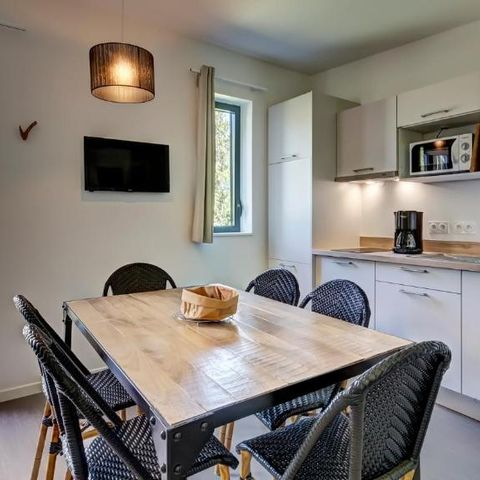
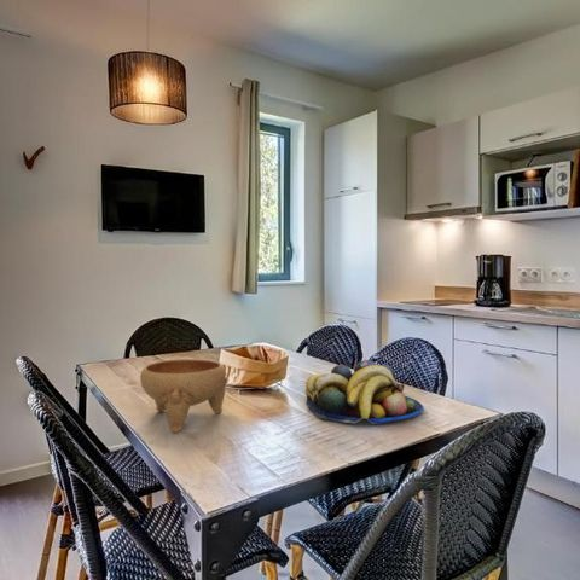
+ bowl (182, 390)
+ fruit bowl (364, 384)
